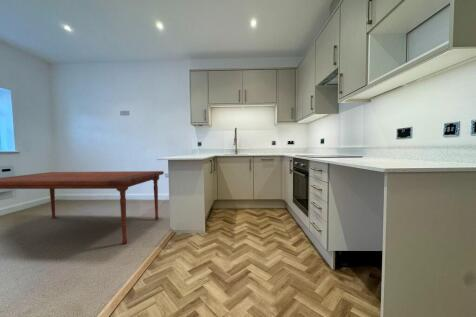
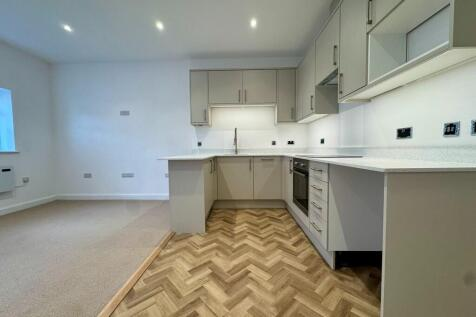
- dining table (82, 188)
